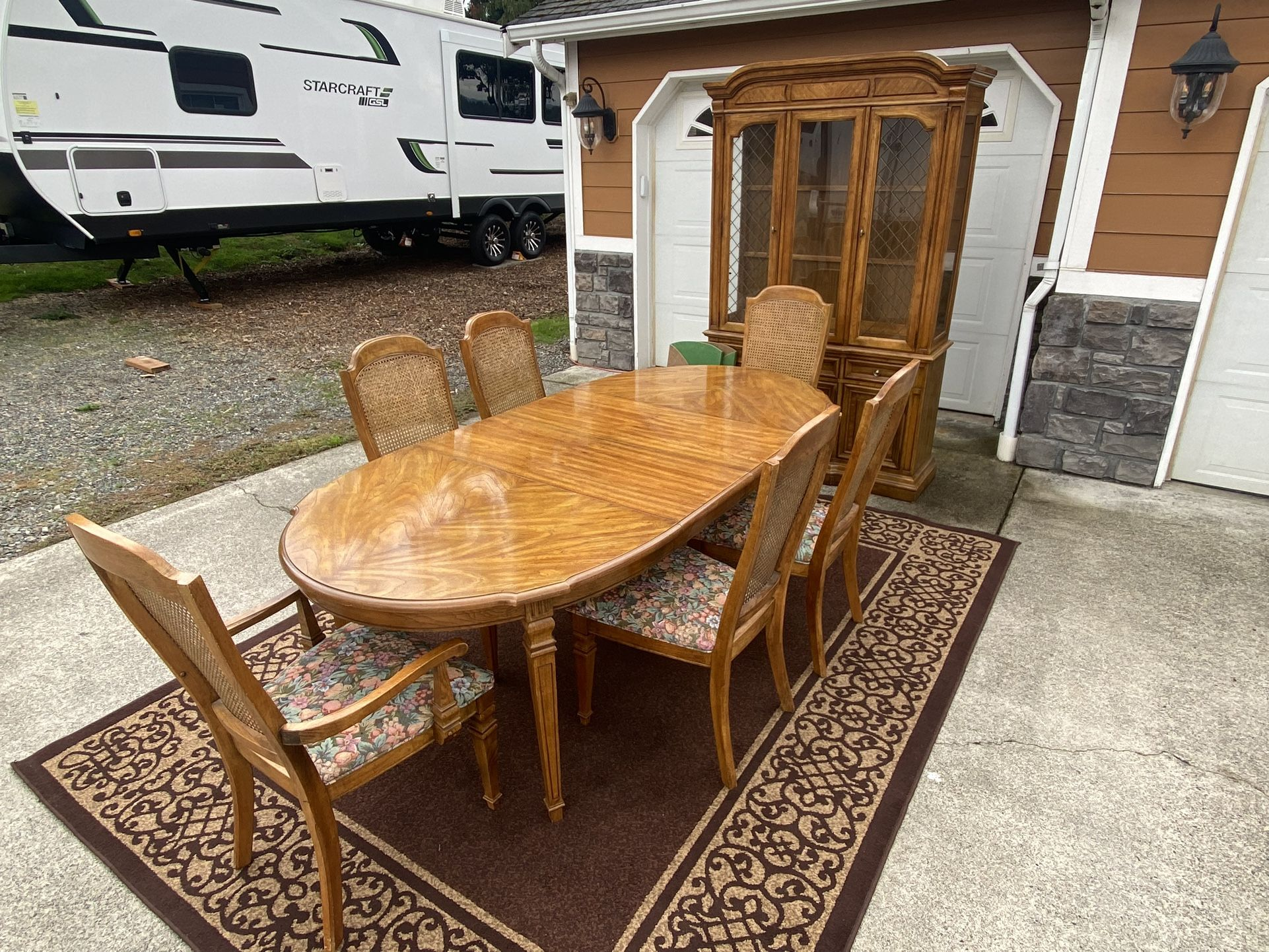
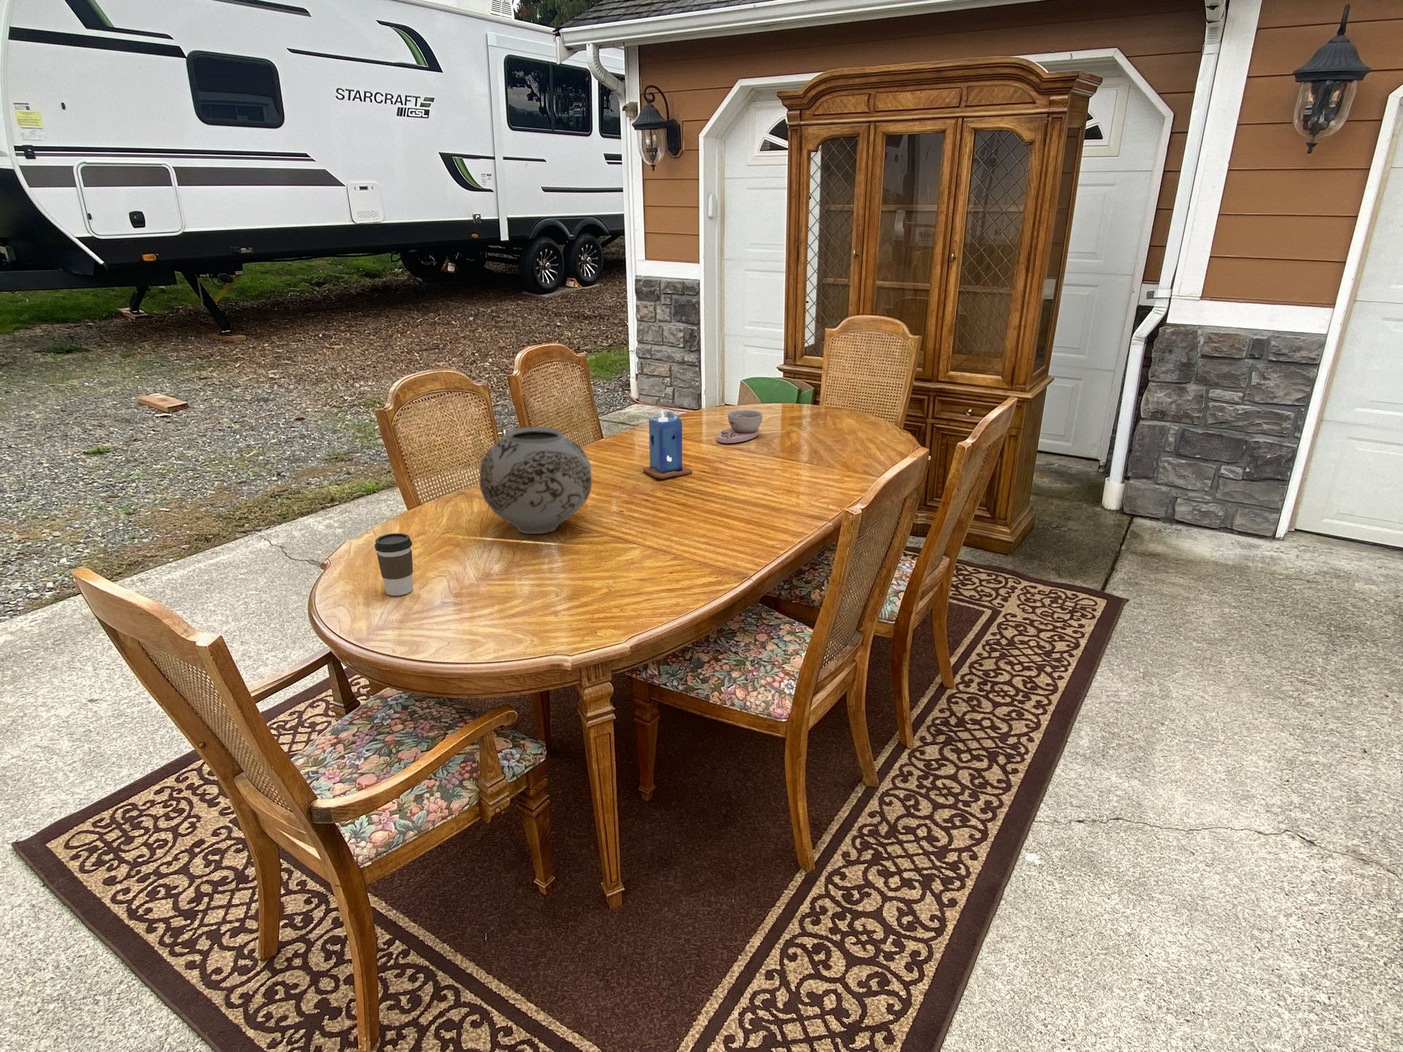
+ vase (536, 482)
+ candle (667, 441)
+ coffee cup (396, 565)
+ bowl (740, 425)
